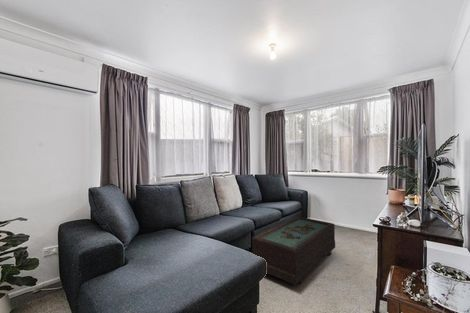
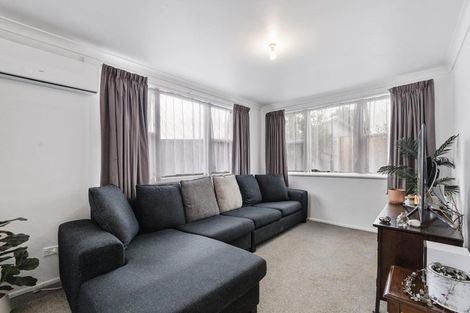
- coffee table (296, 244)
